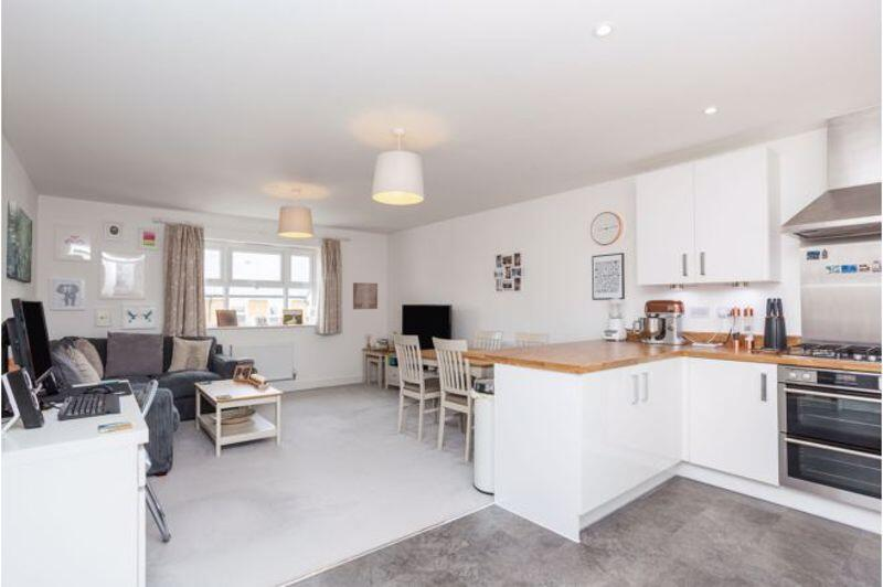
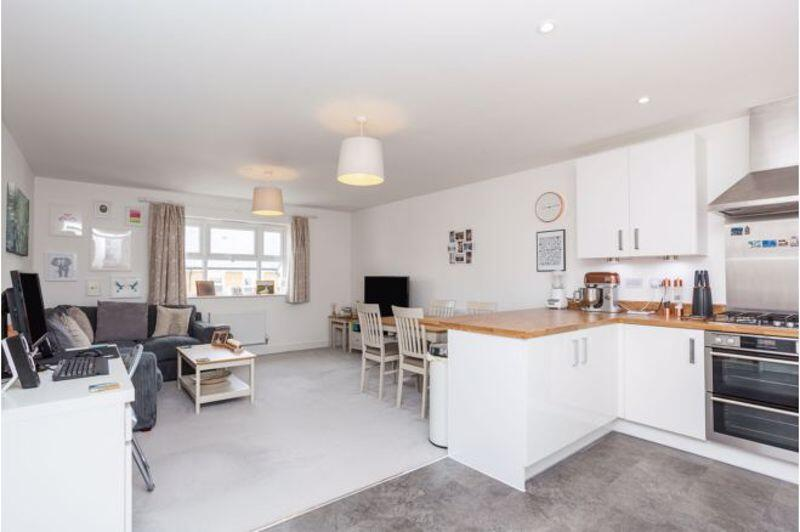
- wall art (365, 296)
